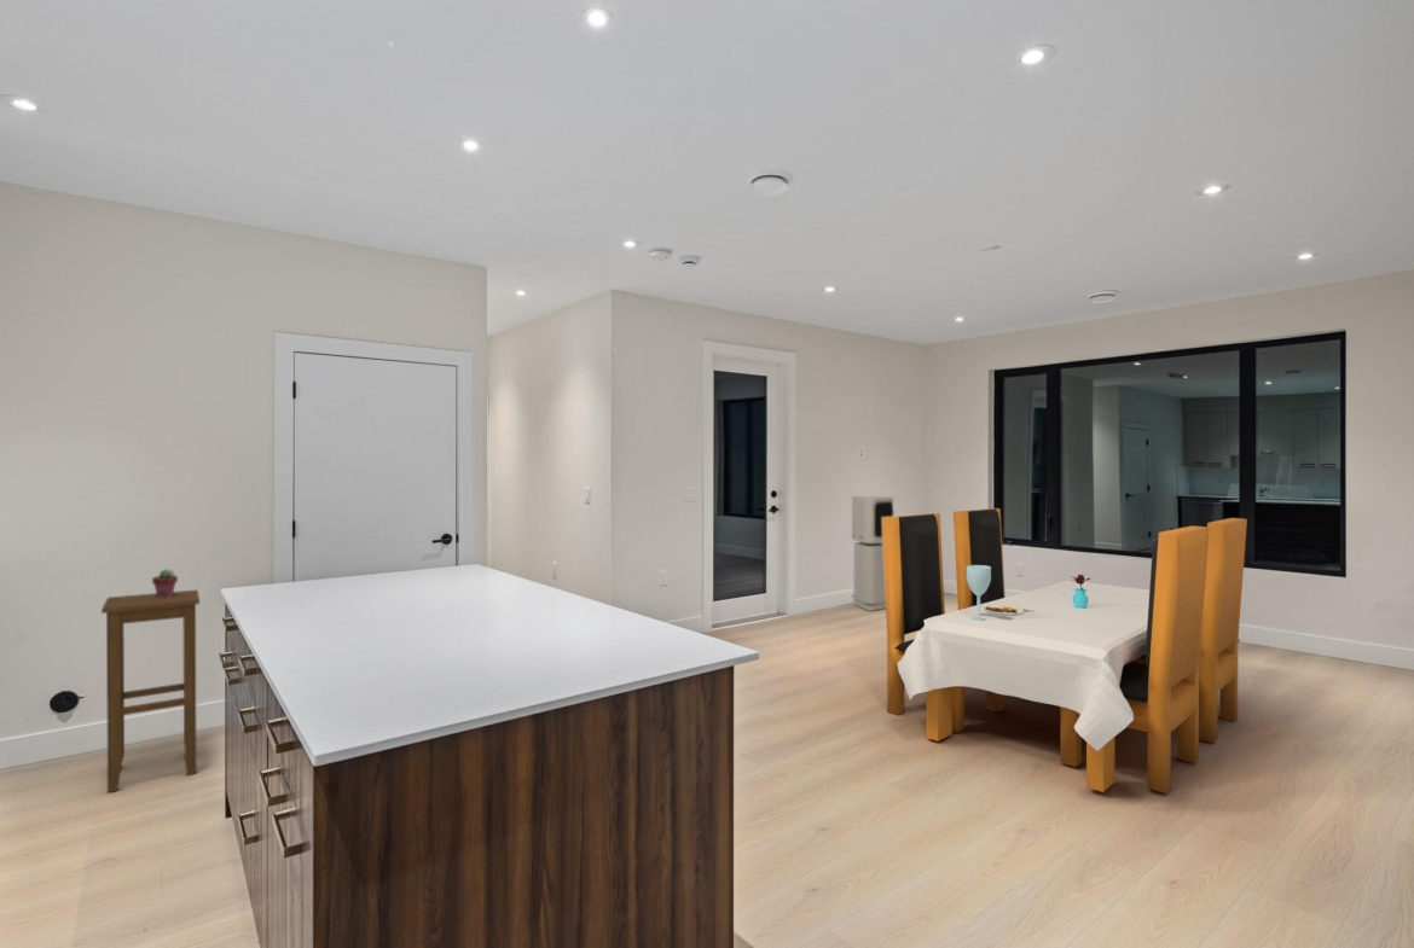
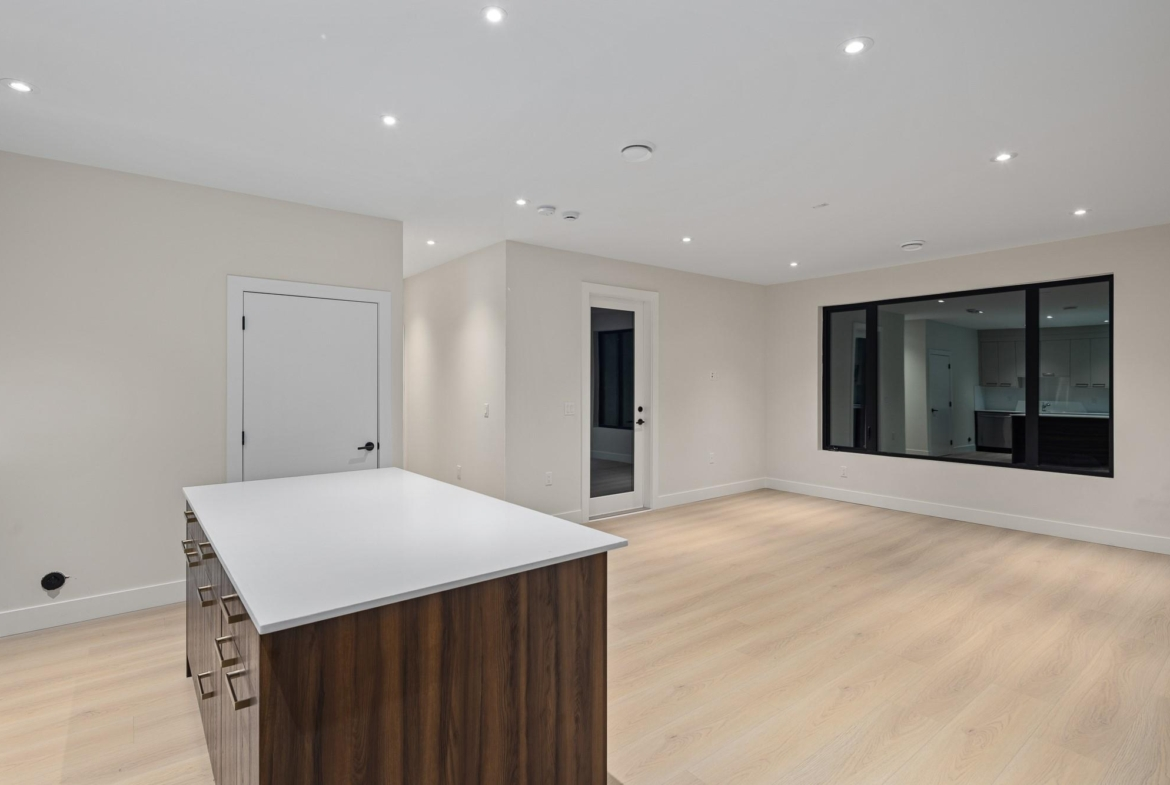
- dining set (1062, 615)
- air purifier (868, 551)
- stool (153, 687)
- potted succulent (164, 582)
